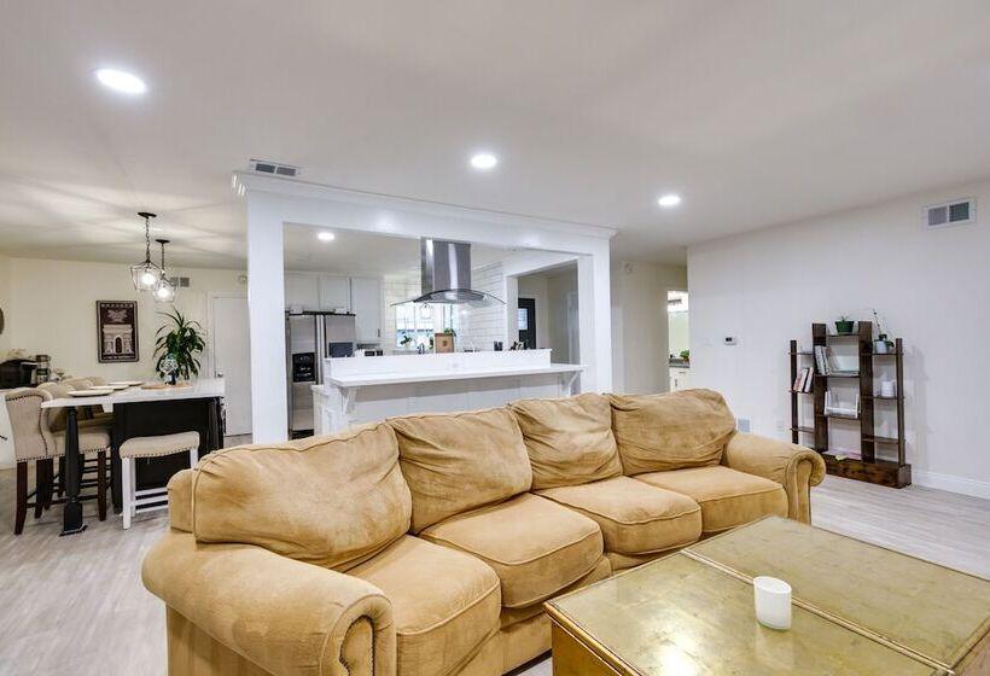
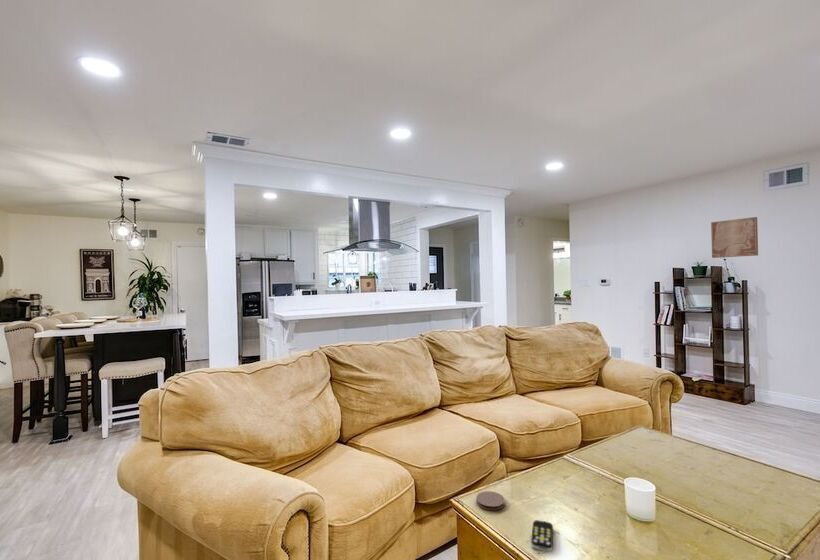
+ remote control (542, 534)
+ coaster (490, 500)
+ wall art (733, 238)
